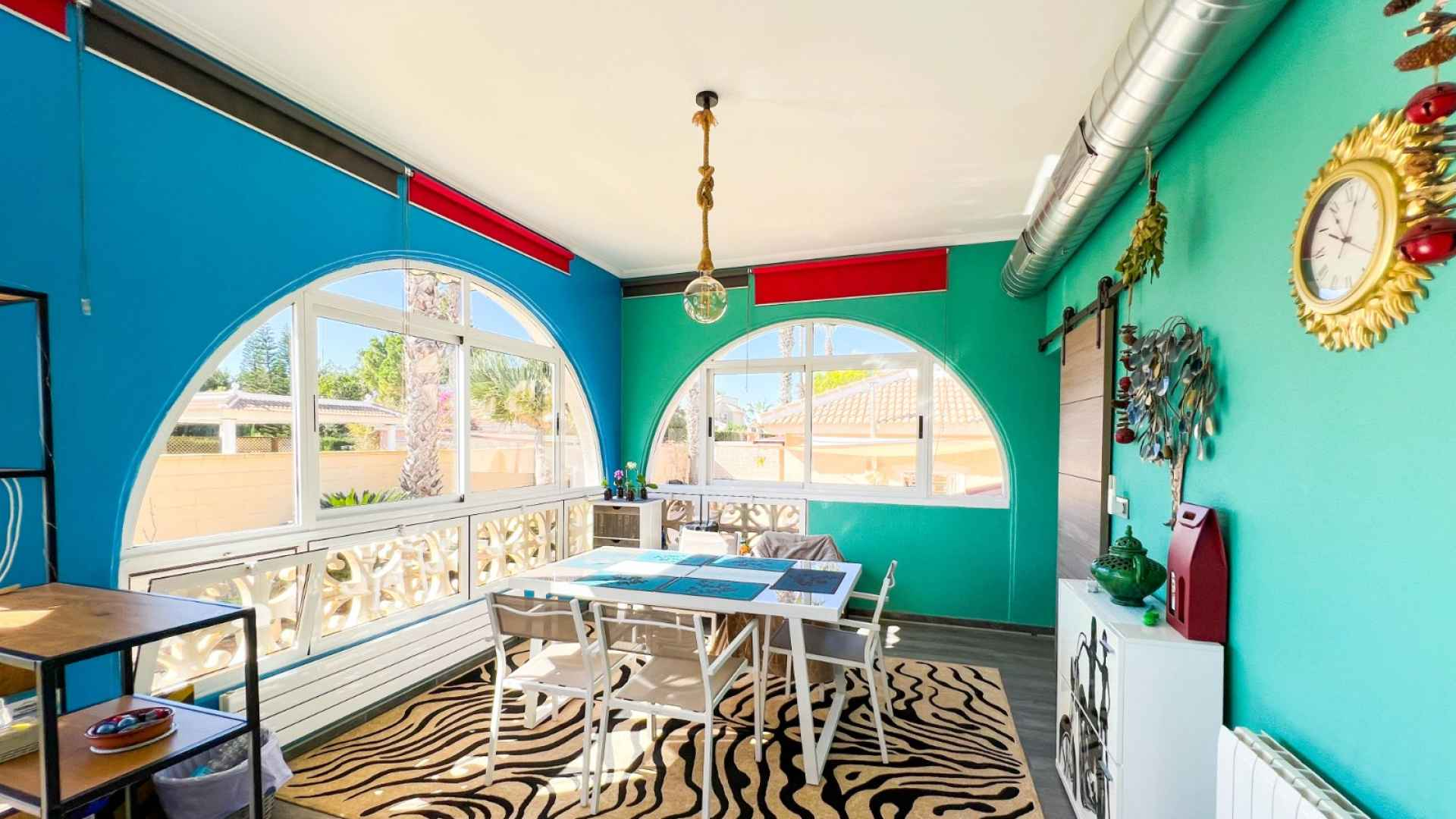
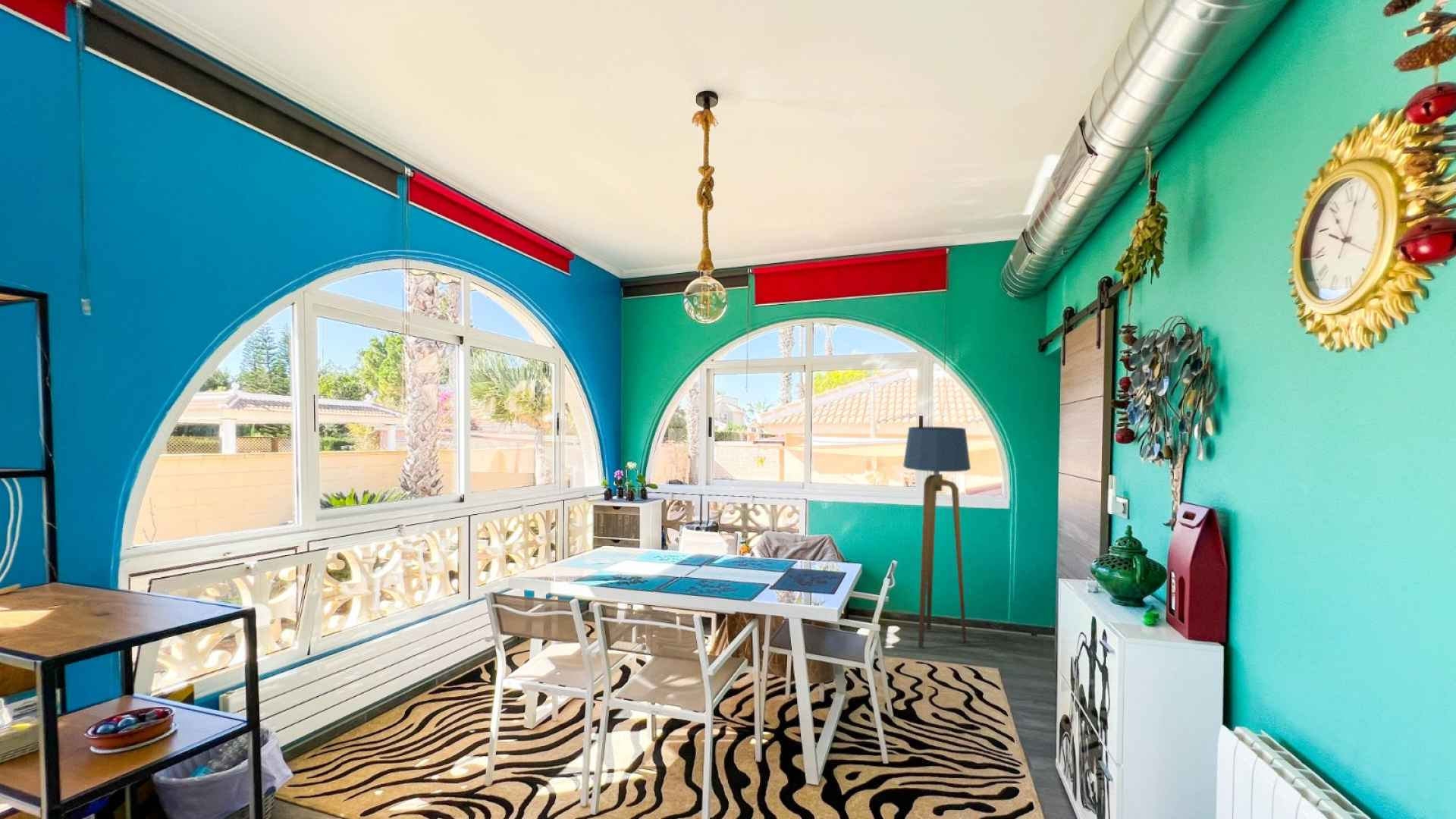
+ floor lamp (934, 535)
